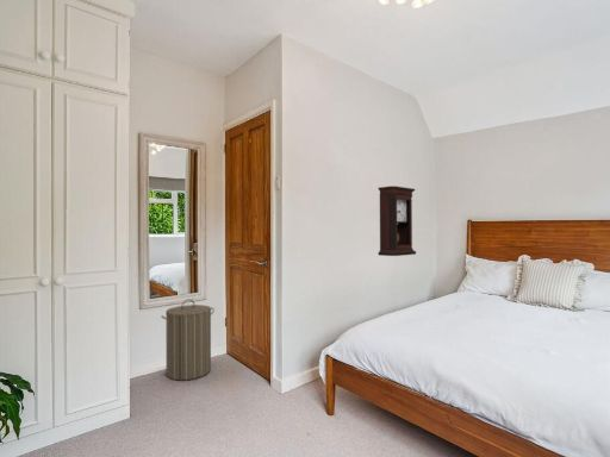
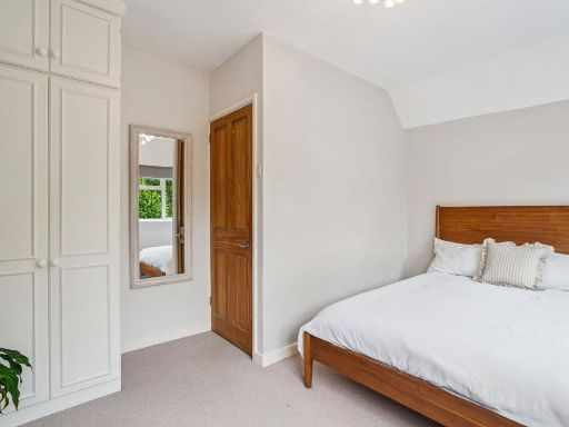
- laundry hamper (188, 334)
- pendulum clock (398, 221)
